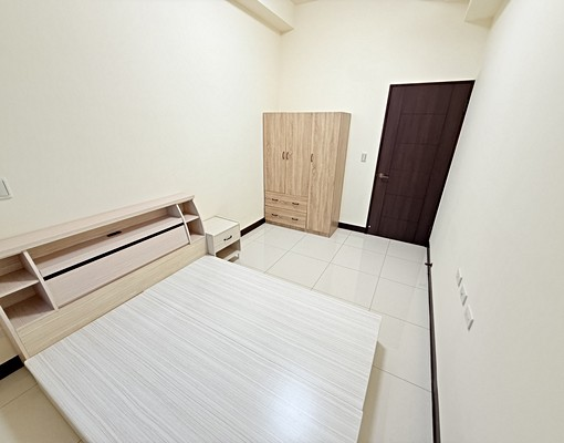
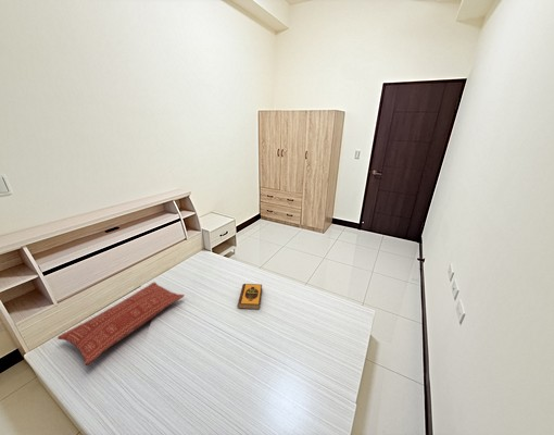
+ pillow (128, 314)
+ hardback book (250, 295)
